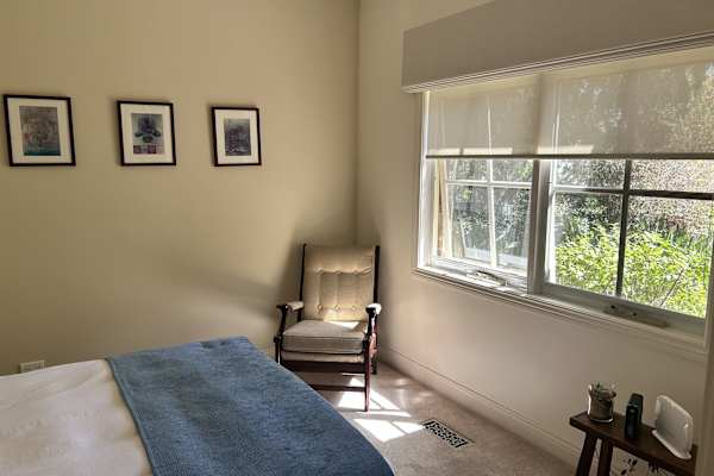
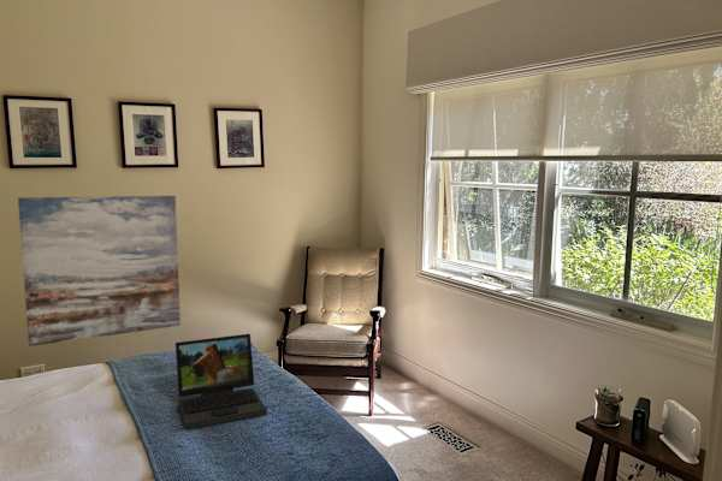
+ laptop (219, 376)
+ wall art (105, 266)
